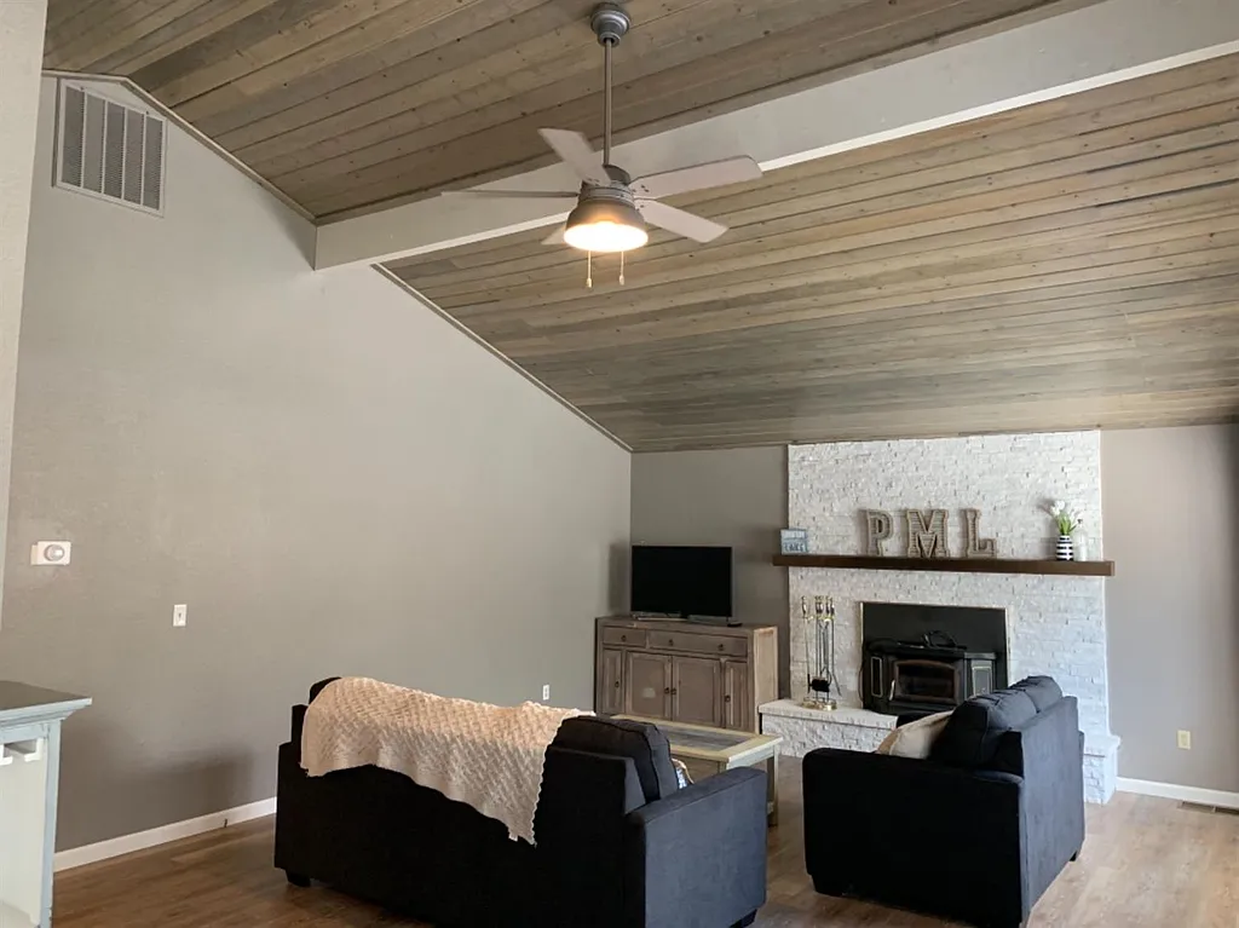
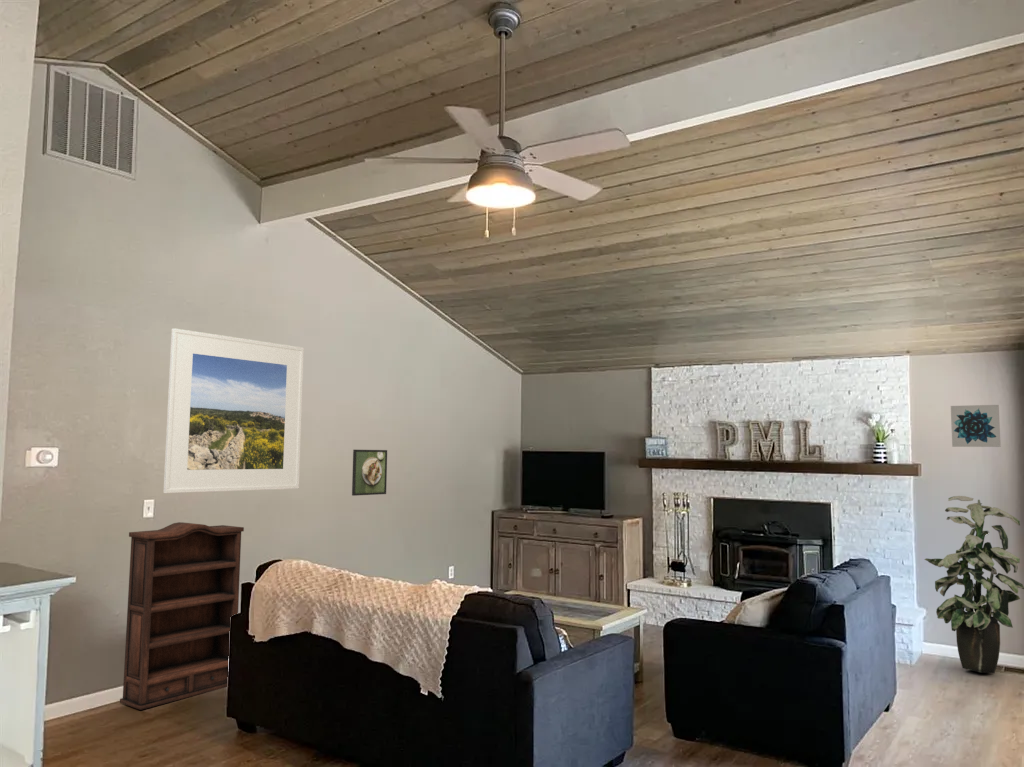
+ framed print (370, 472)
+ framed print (239, 414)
+ bookshelf (185, 607)
+ wall art (975, 426)
+ indoor plant (972, 582)
